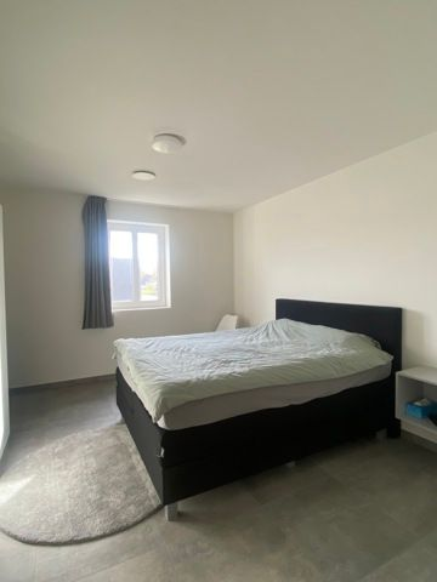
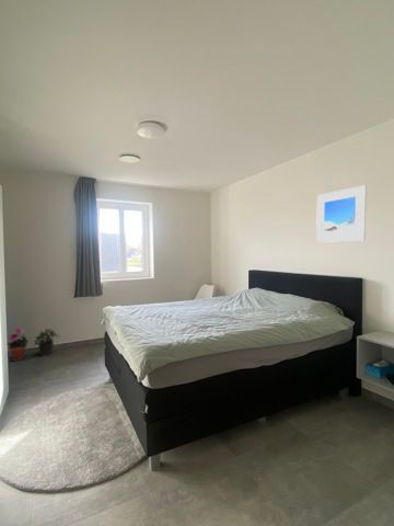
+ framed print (338, 216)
+ potted plant (47, 341)
+ potted plant (18, 343)
